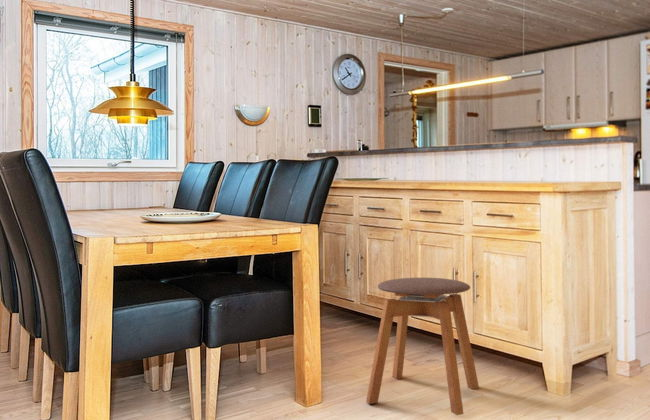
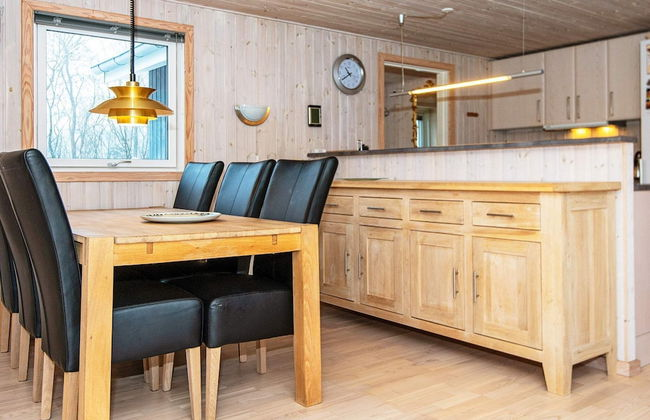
- stool (406, 333)
